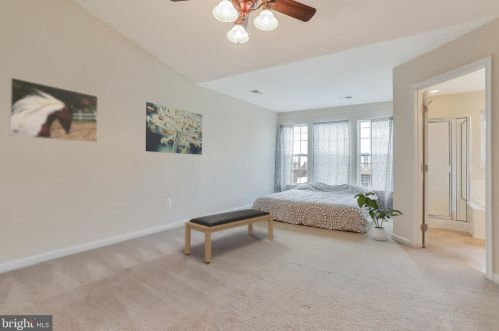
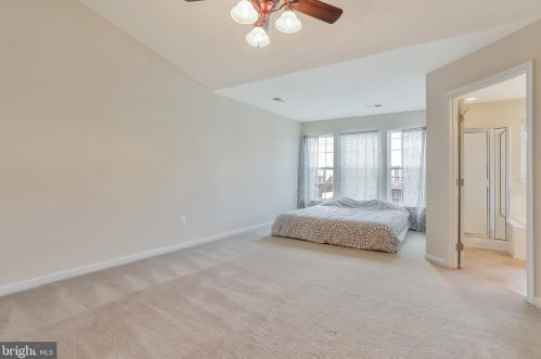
- bench (232, 227)
- wall art (176, 131)
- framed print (58, 113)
- house plant (373, 216)
